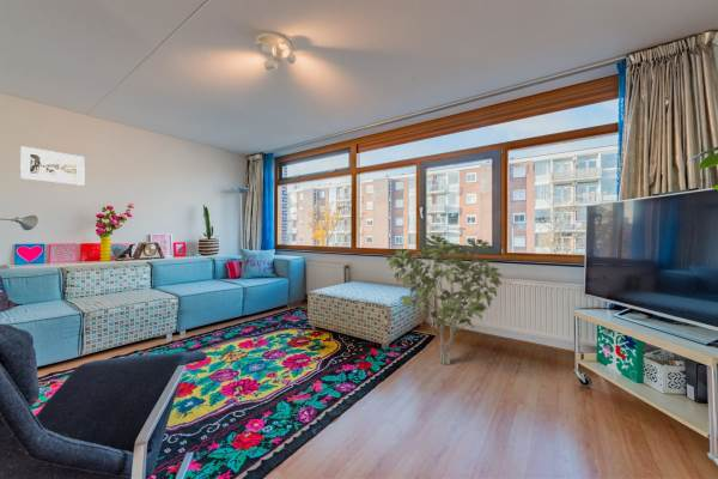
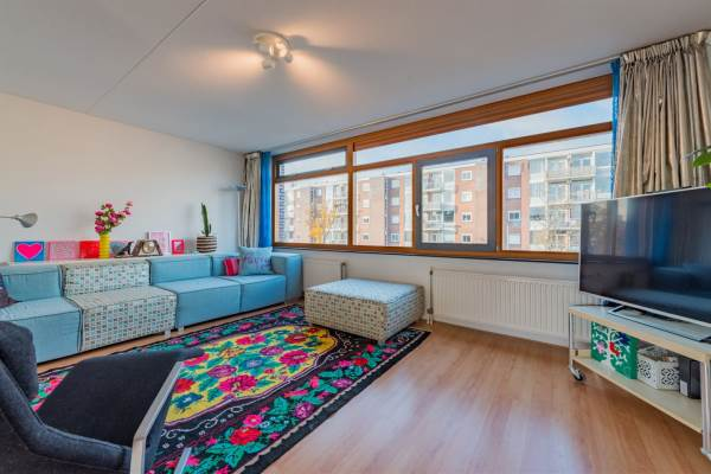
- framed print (54, 166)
- shrub (442, 298)
